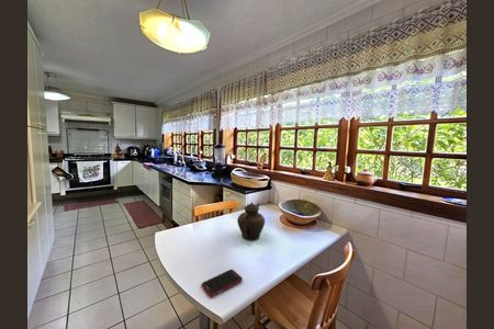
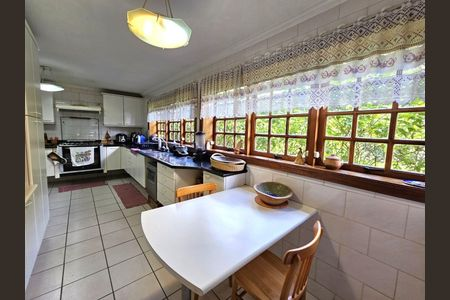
- cell phone (222, 282)
- teapot (252, 218)
